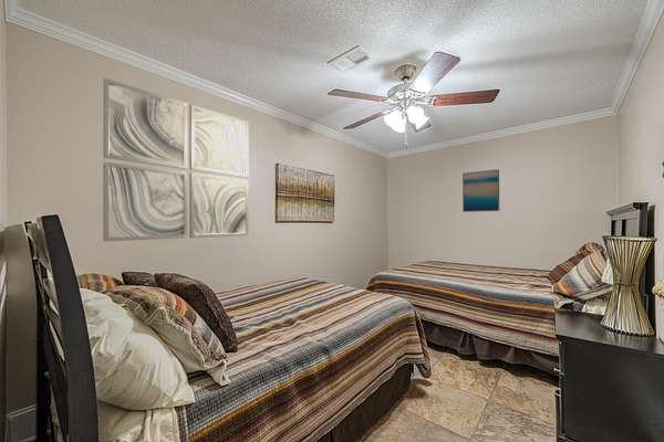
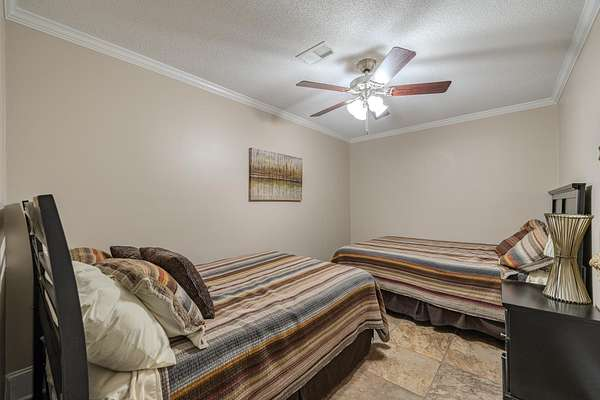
- wall art (480, 191)
- wall art (190, 169)
